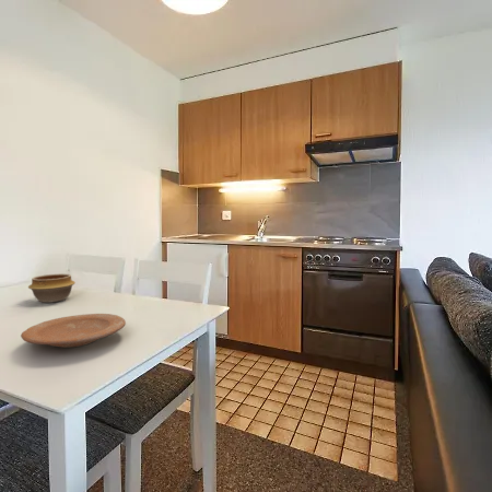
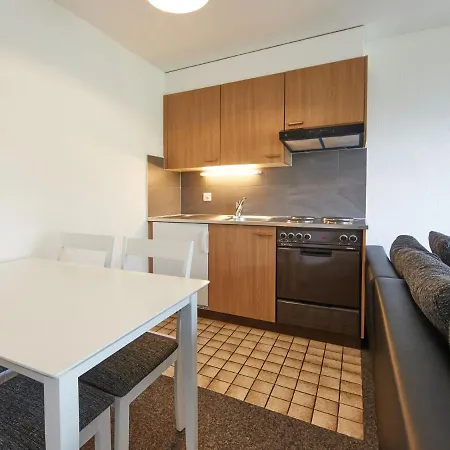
- bowl (52, 288)
- plate (77, 332)
